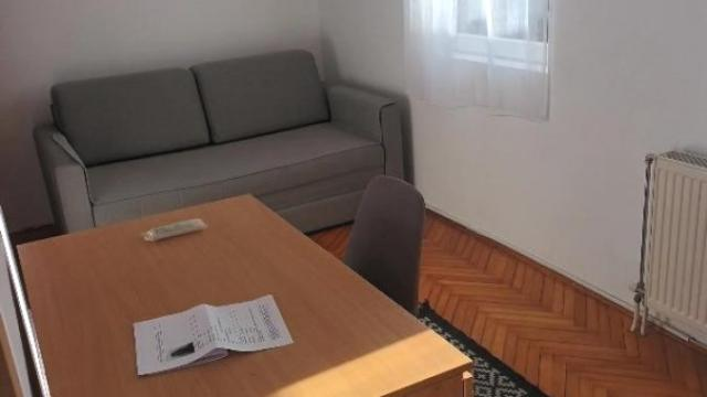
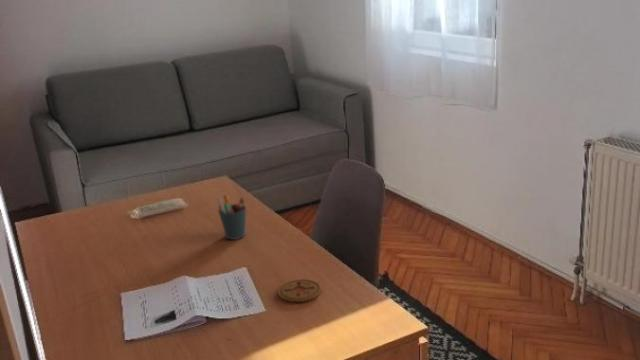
+ pen holder (232, 215)
+ coaster (299, 290)
